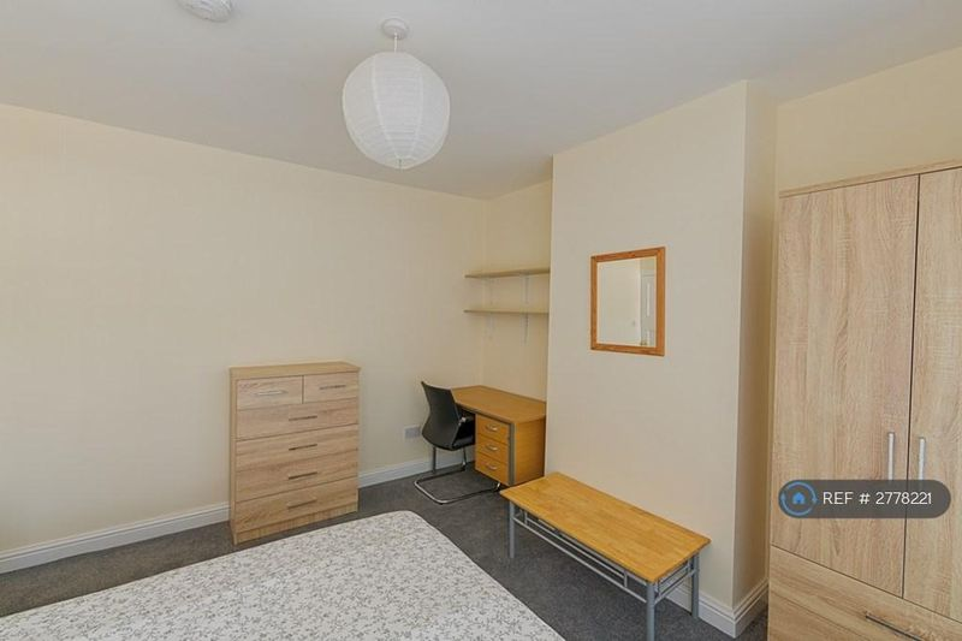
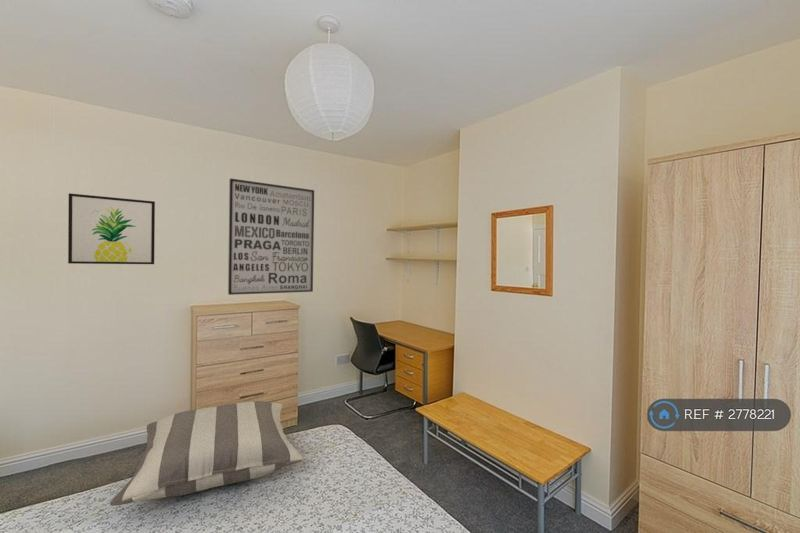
+ pillow (218, 440)
+ wall art (273, 239)
+ wall art (114, 230)
